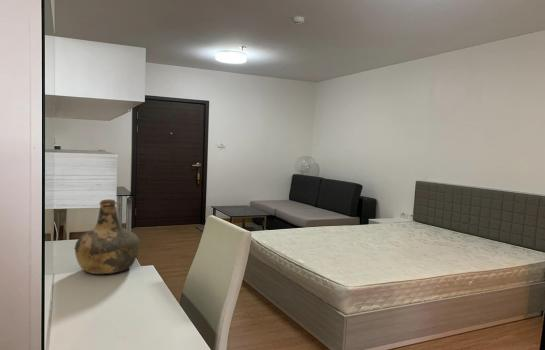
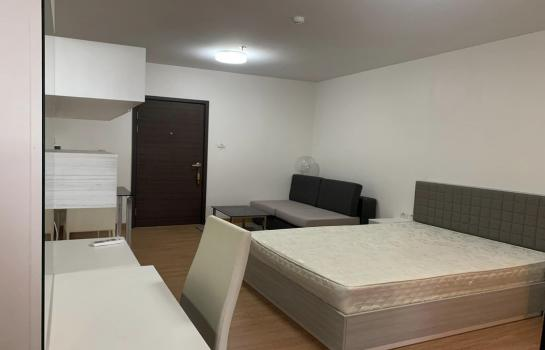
- bottle (108, 234)
